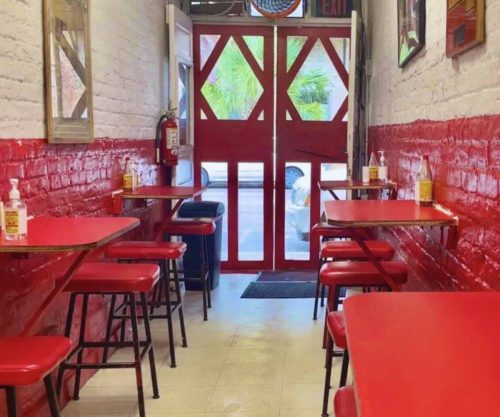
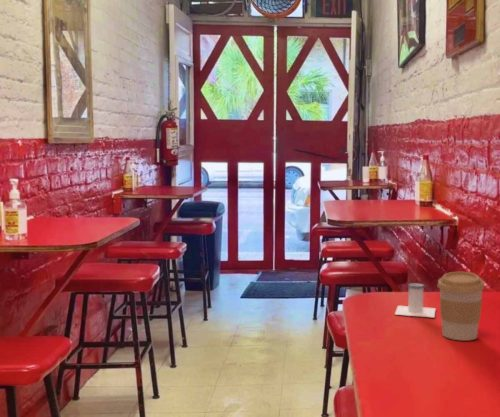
+ coffee cup (460, 305)
+ salt shaker (415, 298)
